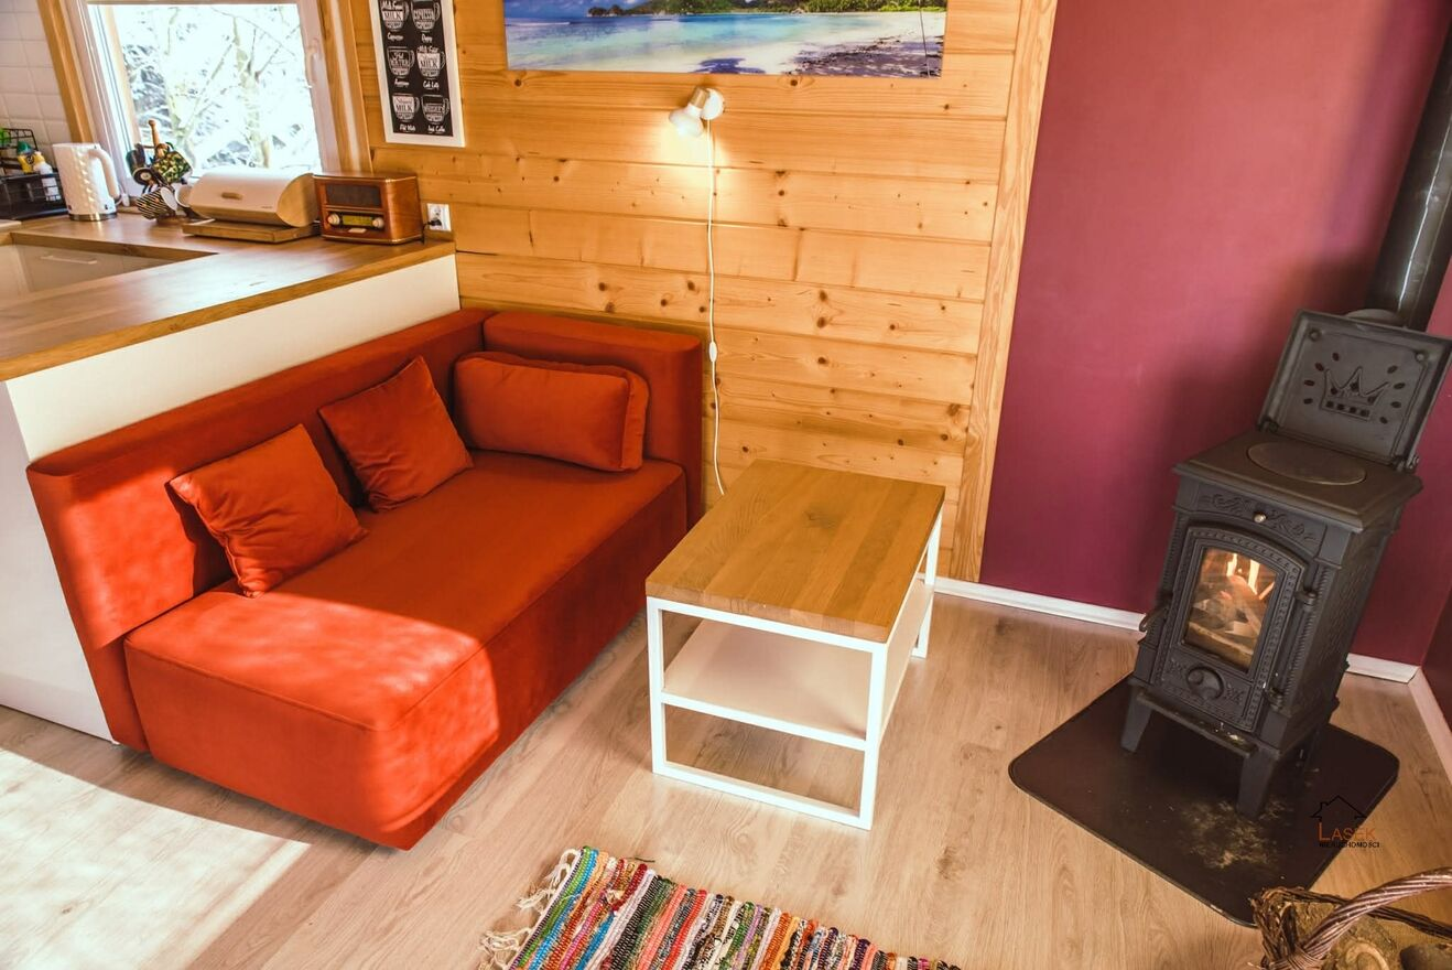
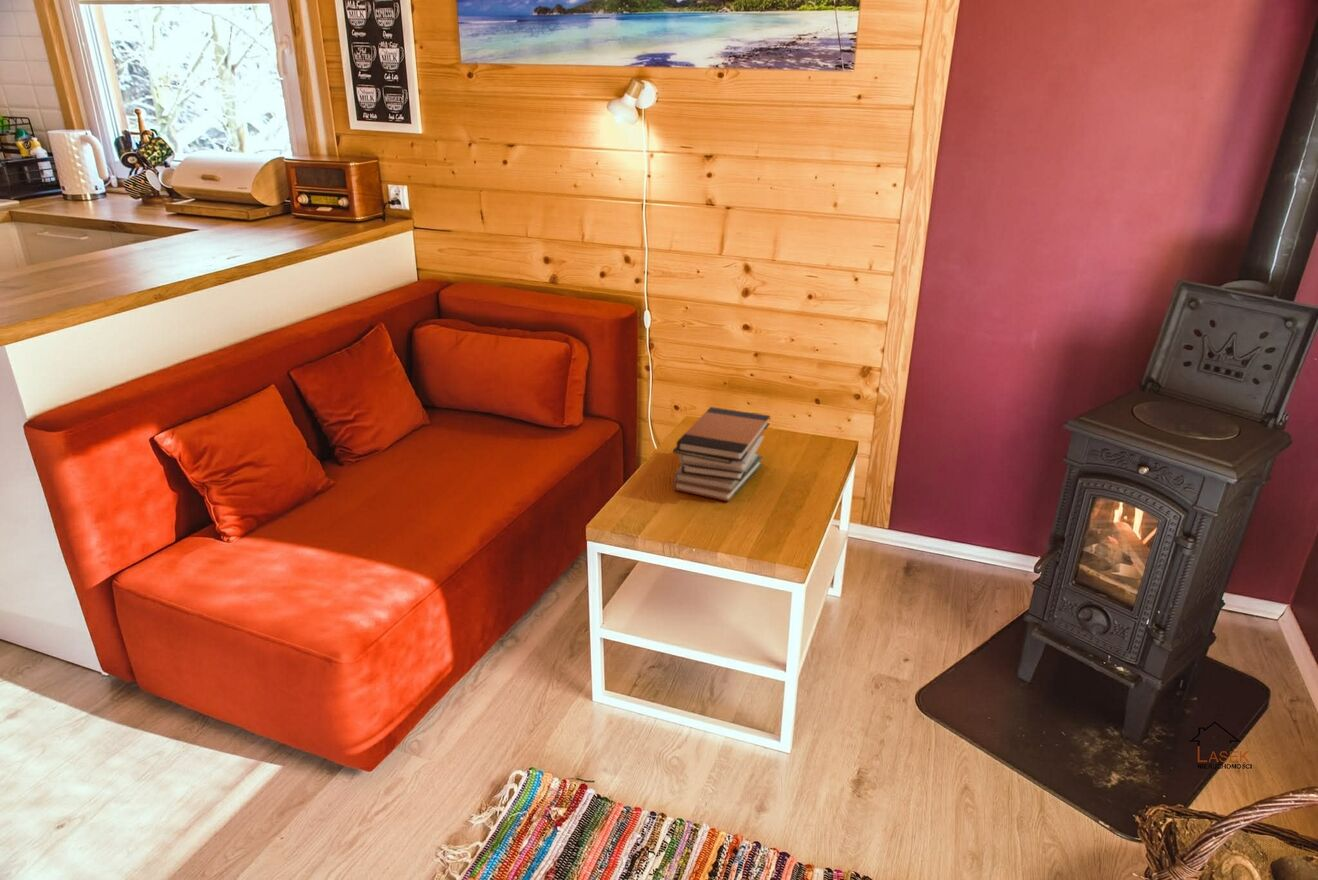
+ book stack (722, 452)
